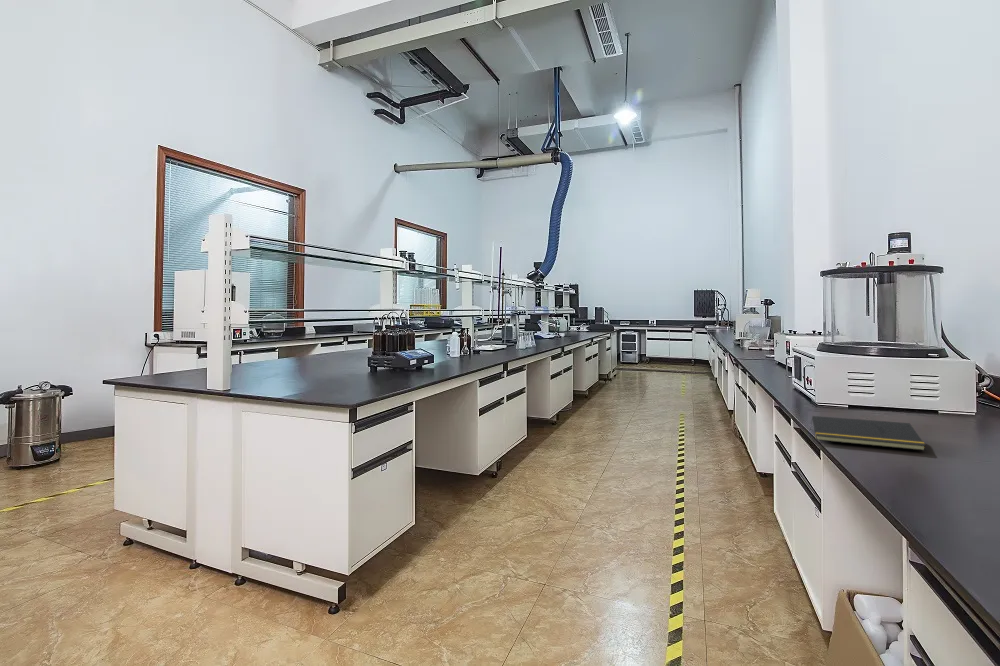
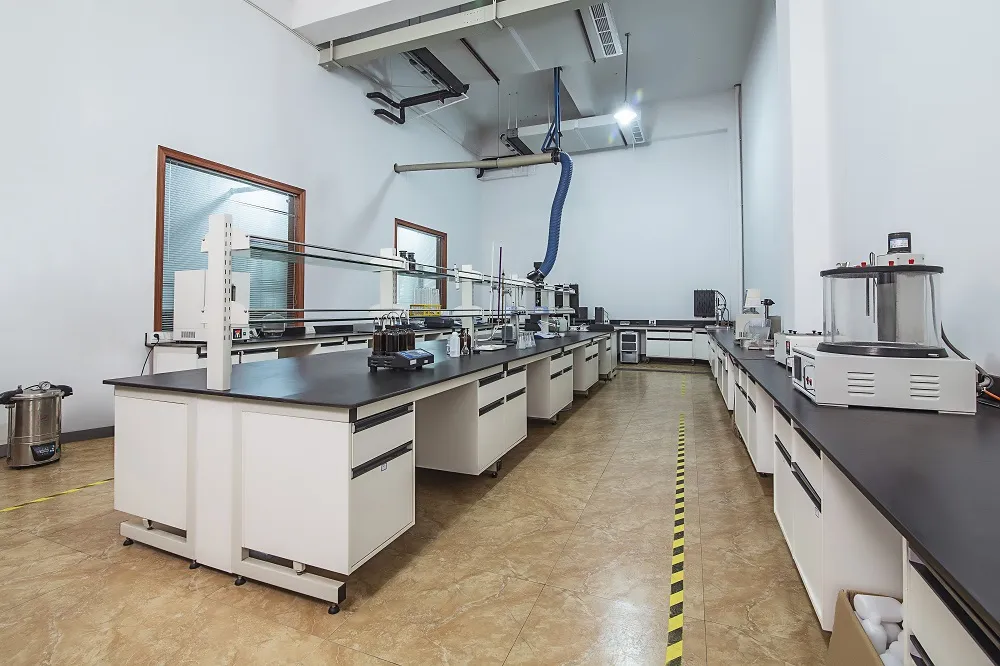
- notepad (863, 431)
